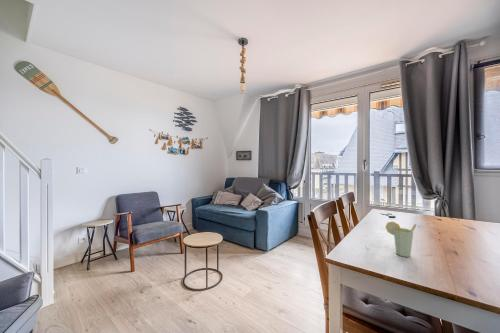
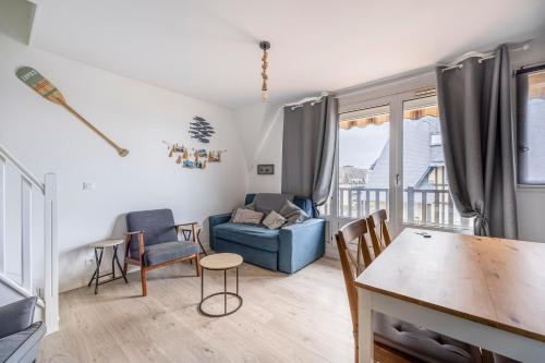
- cup (400, 237)
